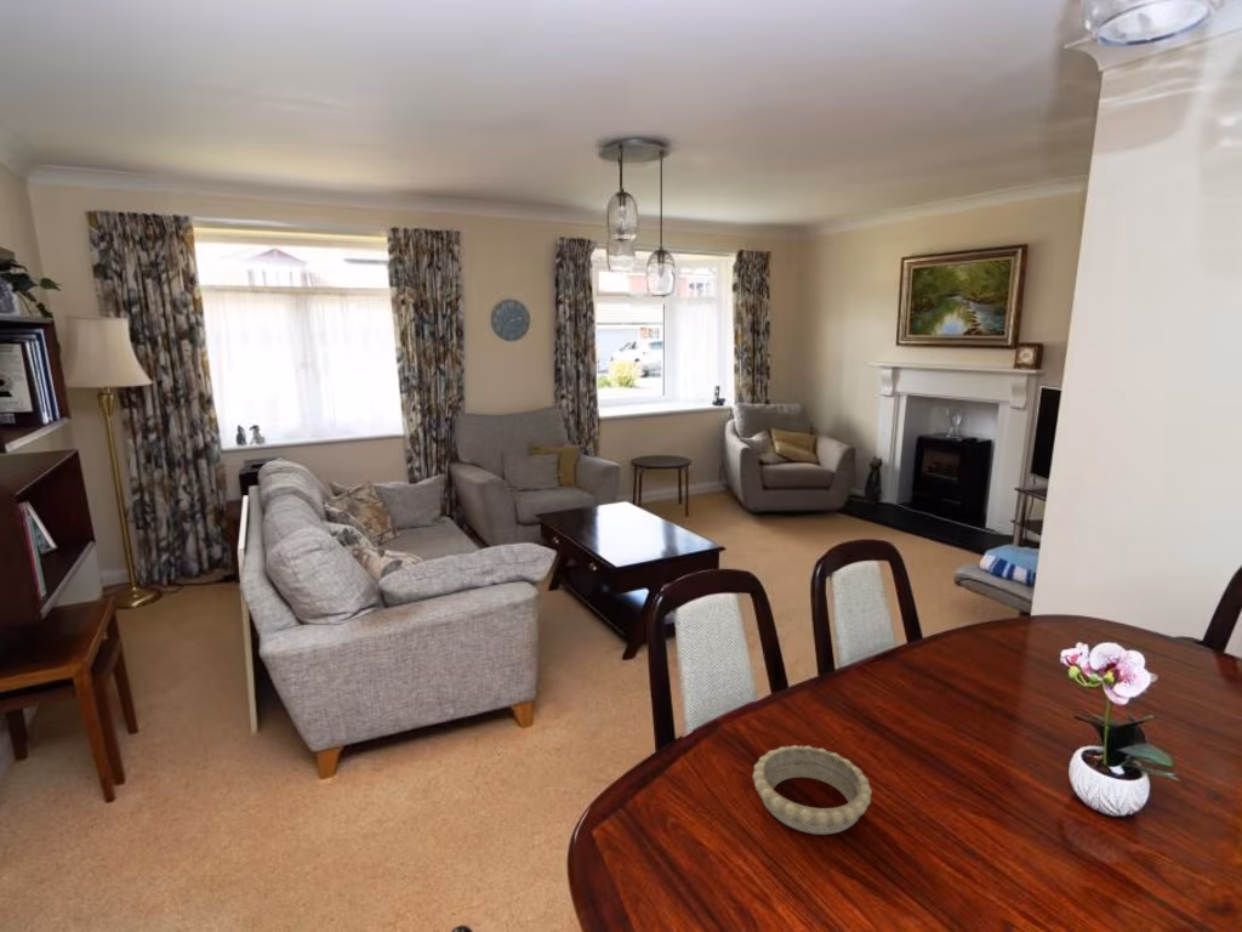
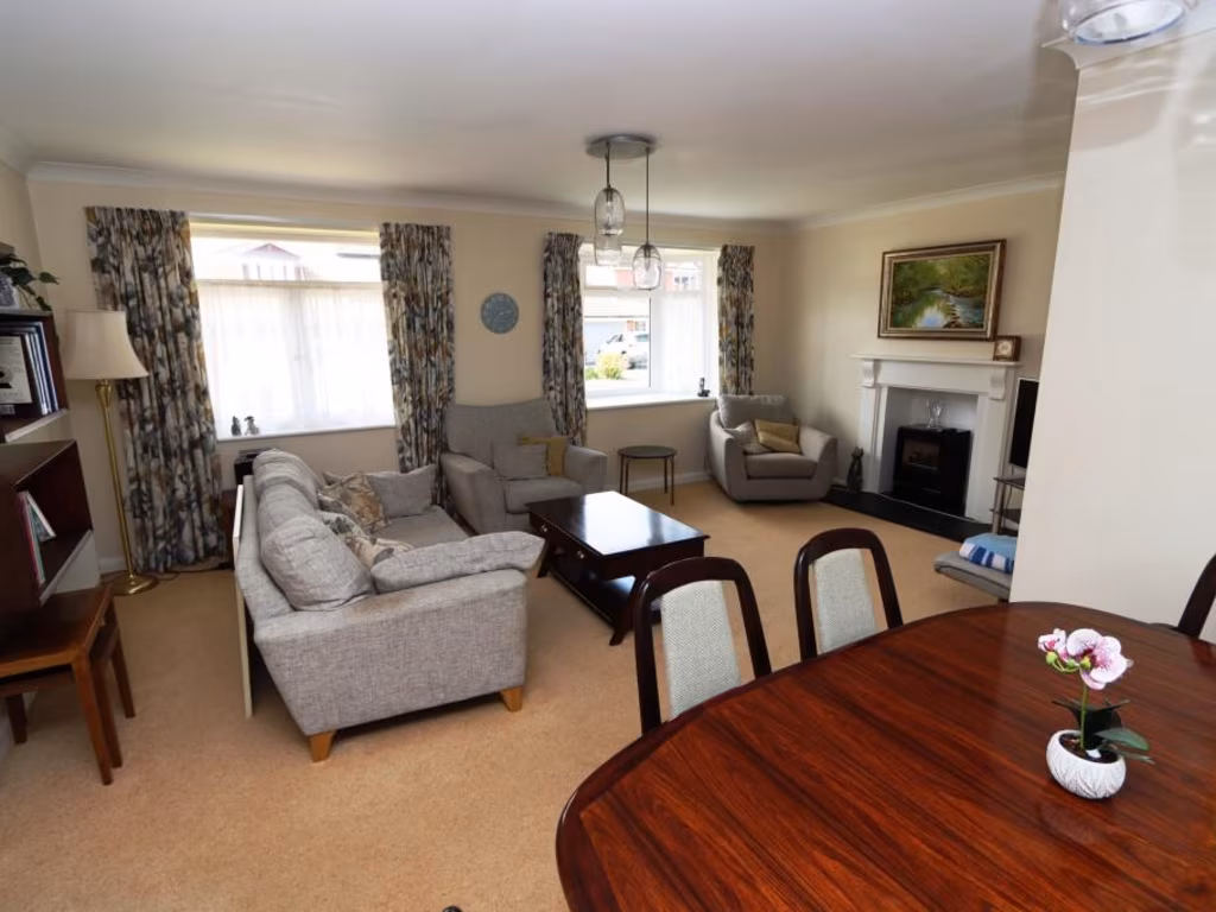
- decorative bowl (813, 778)
